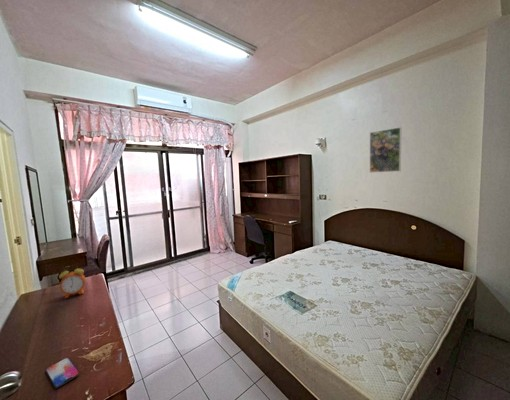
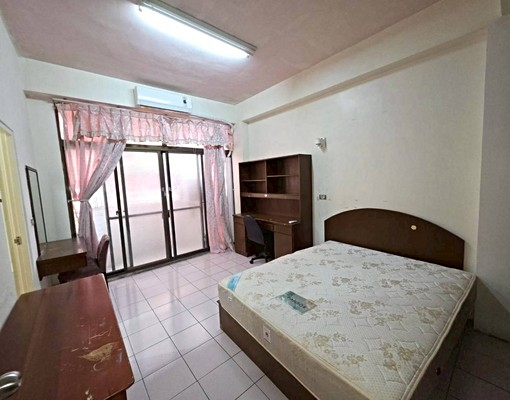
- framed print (384, 151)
- smartphone (62, 371)
- alarm clock (72, 280)
